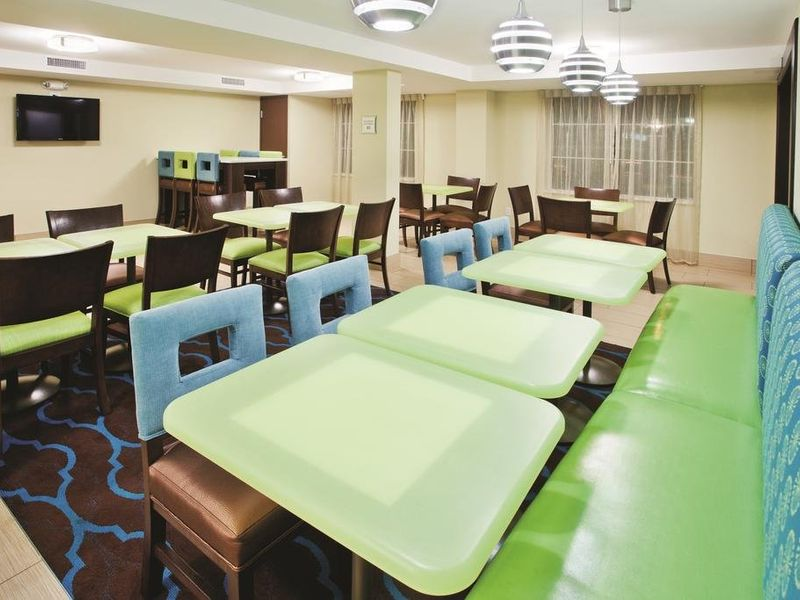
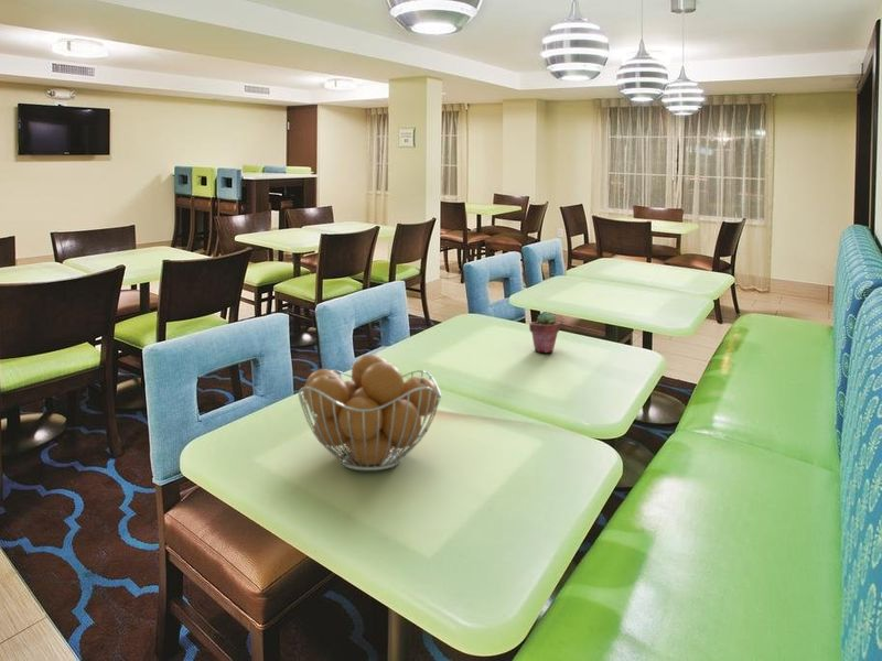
+ potted succulent (544, 330)
+ fruit basket (370, 410)
